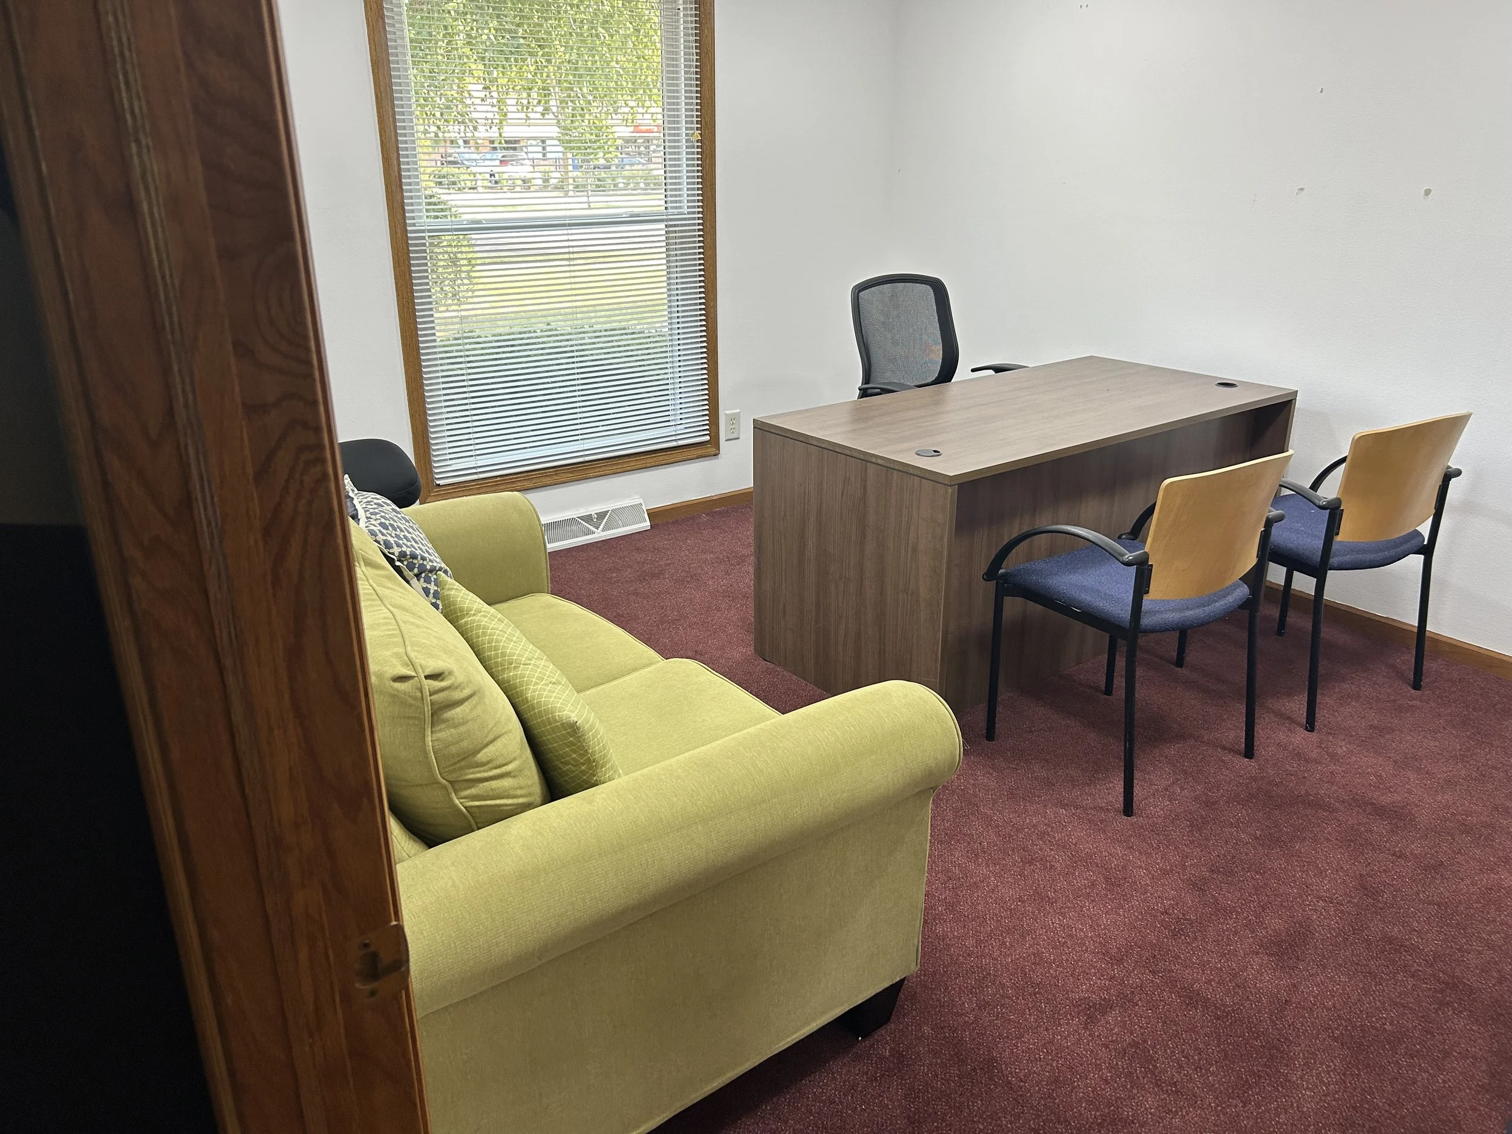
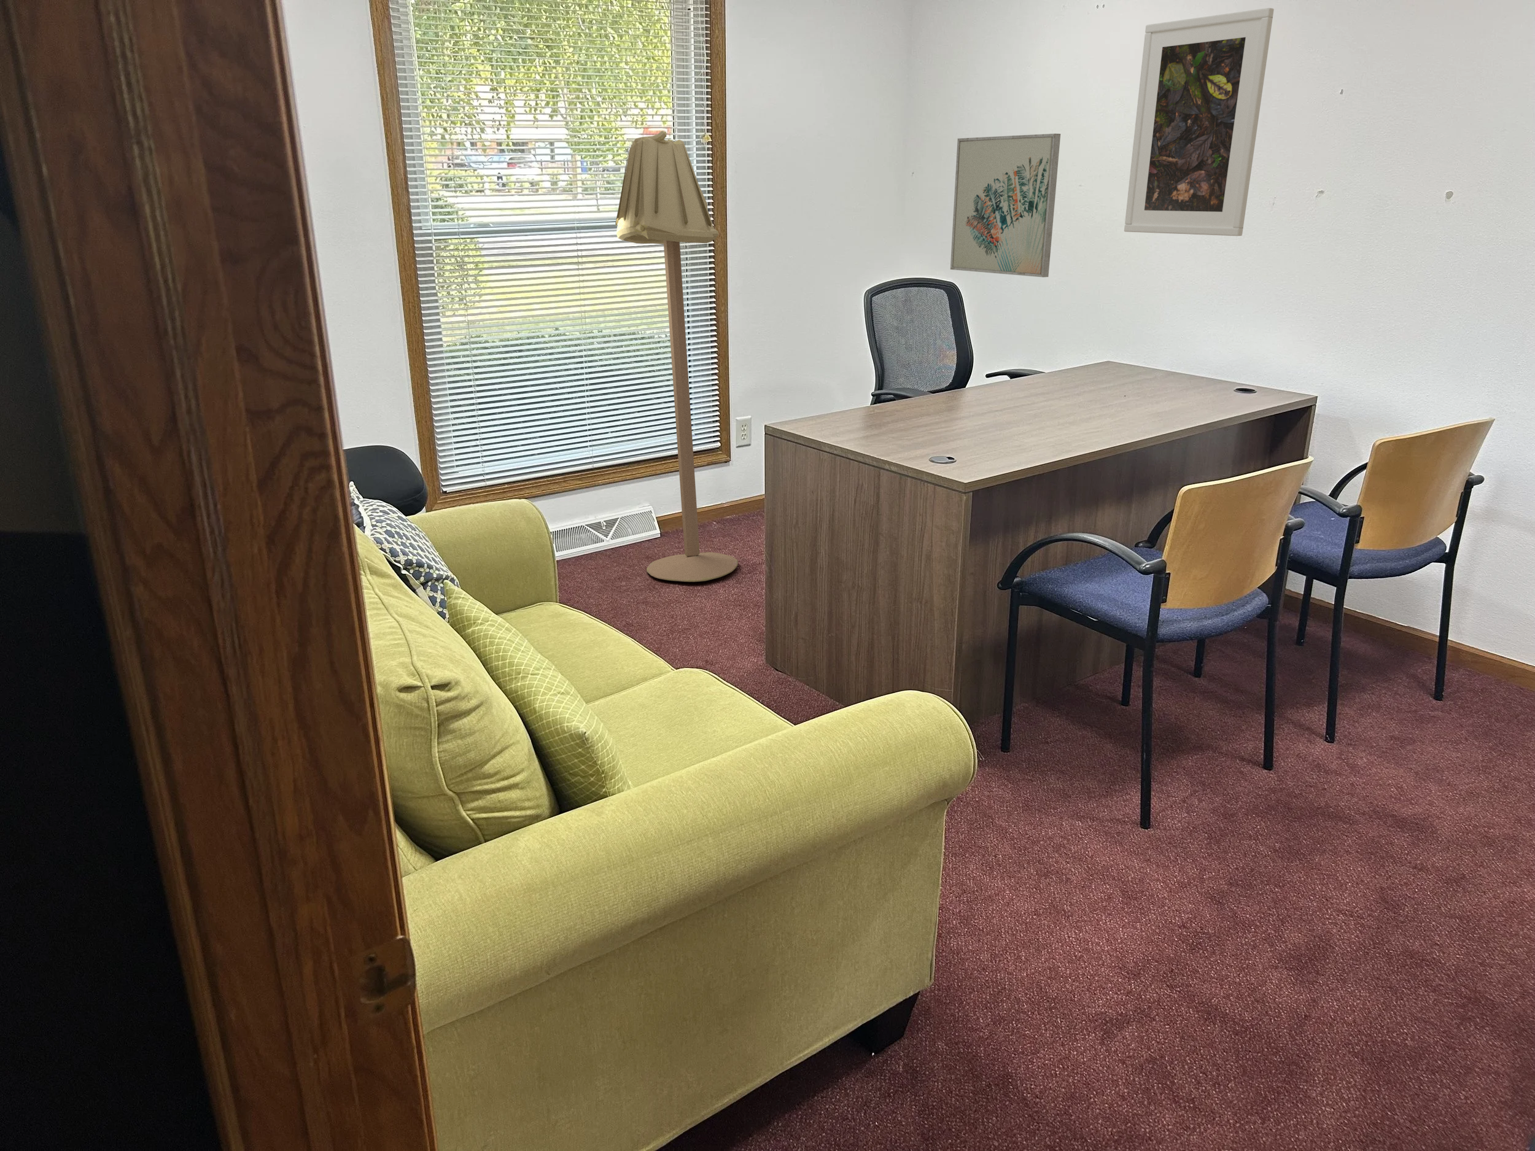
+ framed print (1193, 128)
+ floor lamp (673, 362)
+ wall art (1002, 206)
